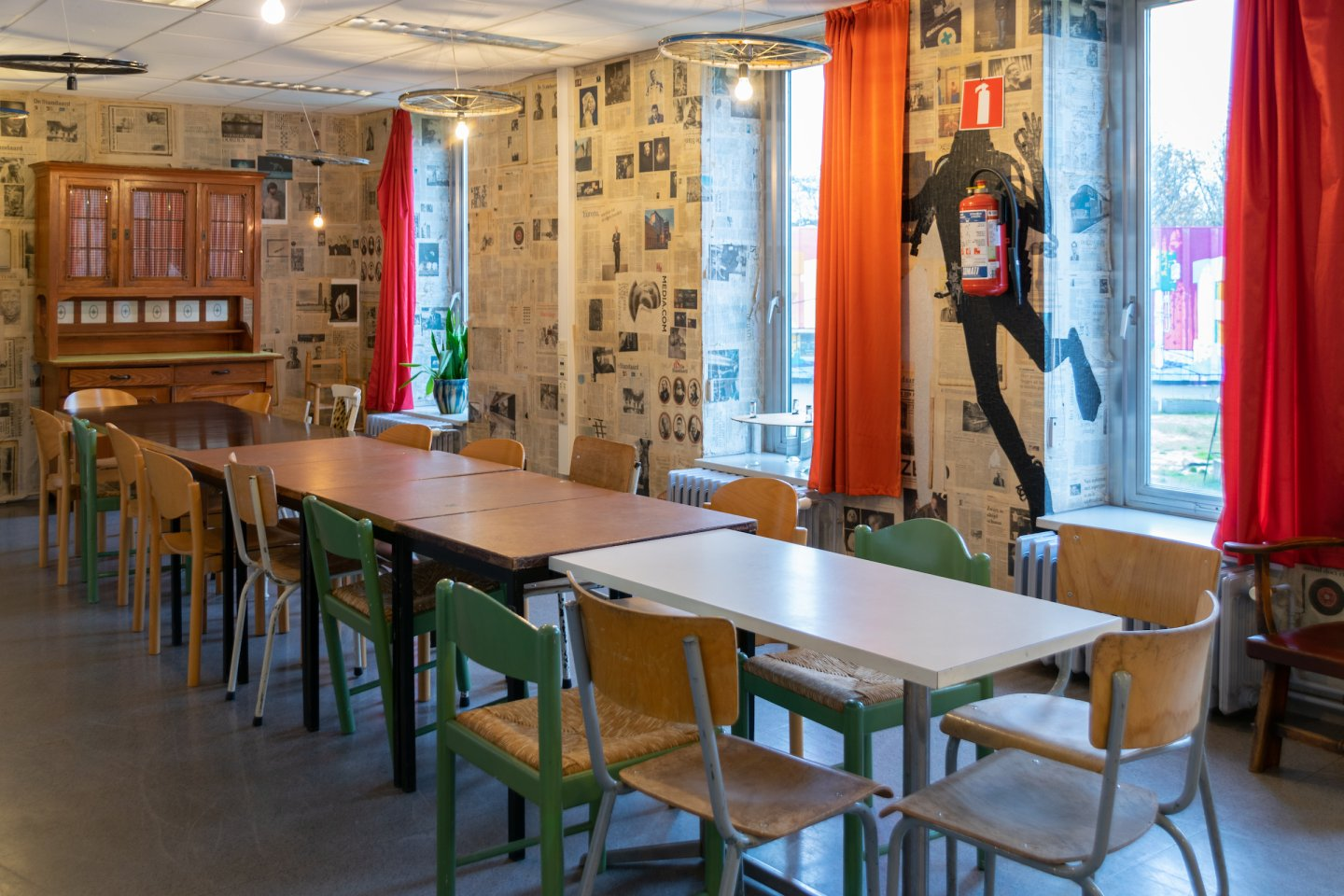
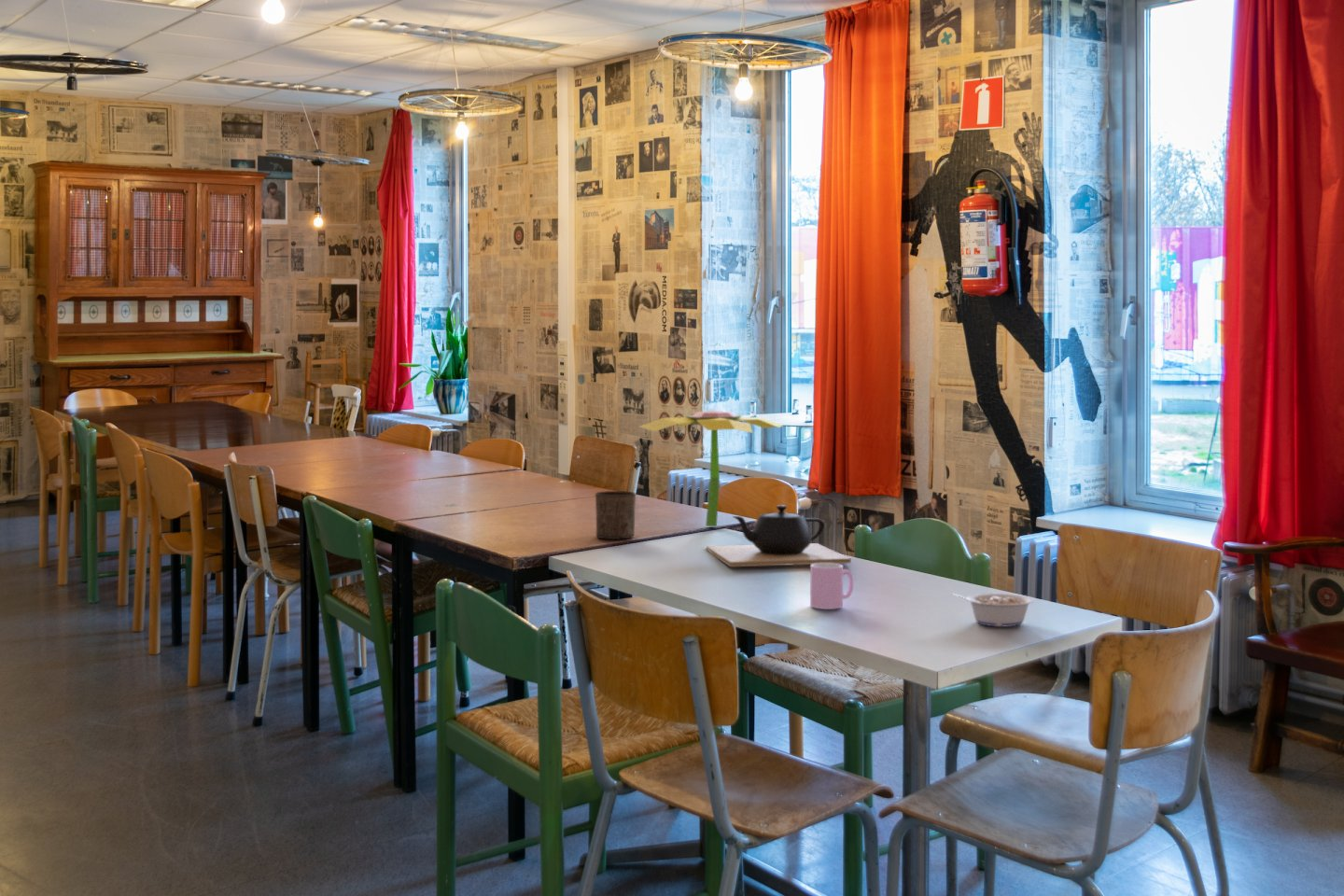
+ cup (833, 585)
+ teapot (776, 531)
+ flower (713, 468)
+ legume (997, 608)
+ cup (615, 514)
